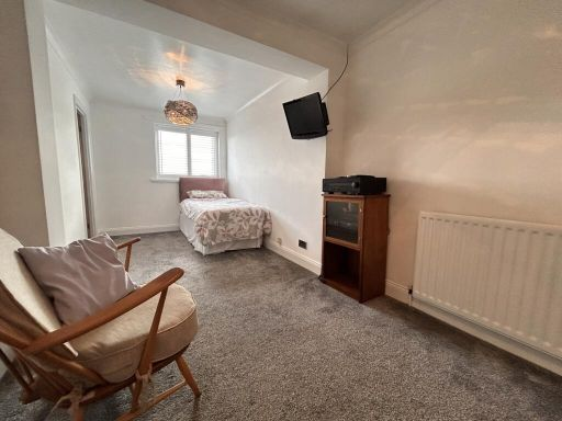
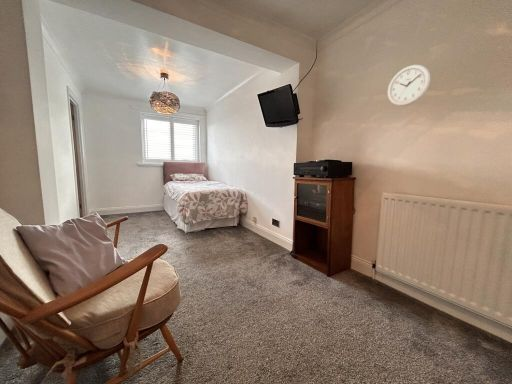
+ wall clock (406, 85)
